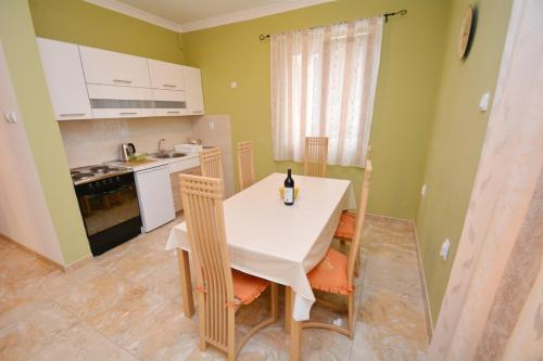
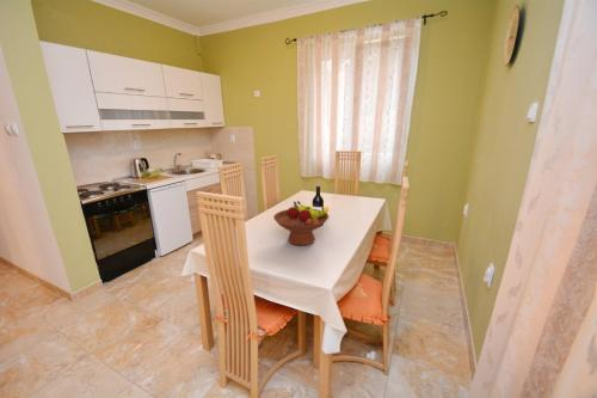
+ fruit bowl (301, 224)
